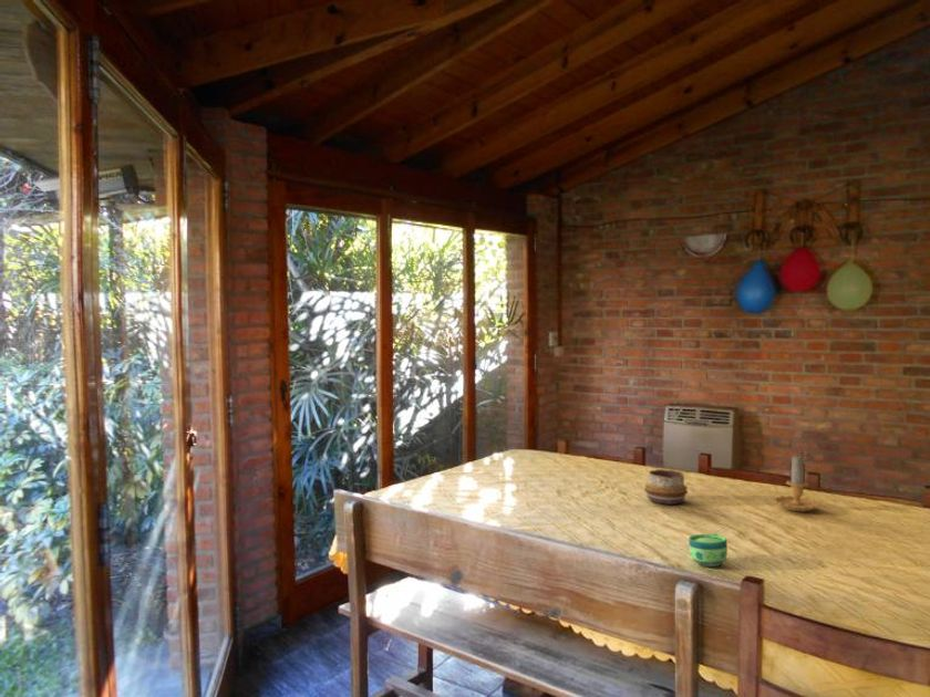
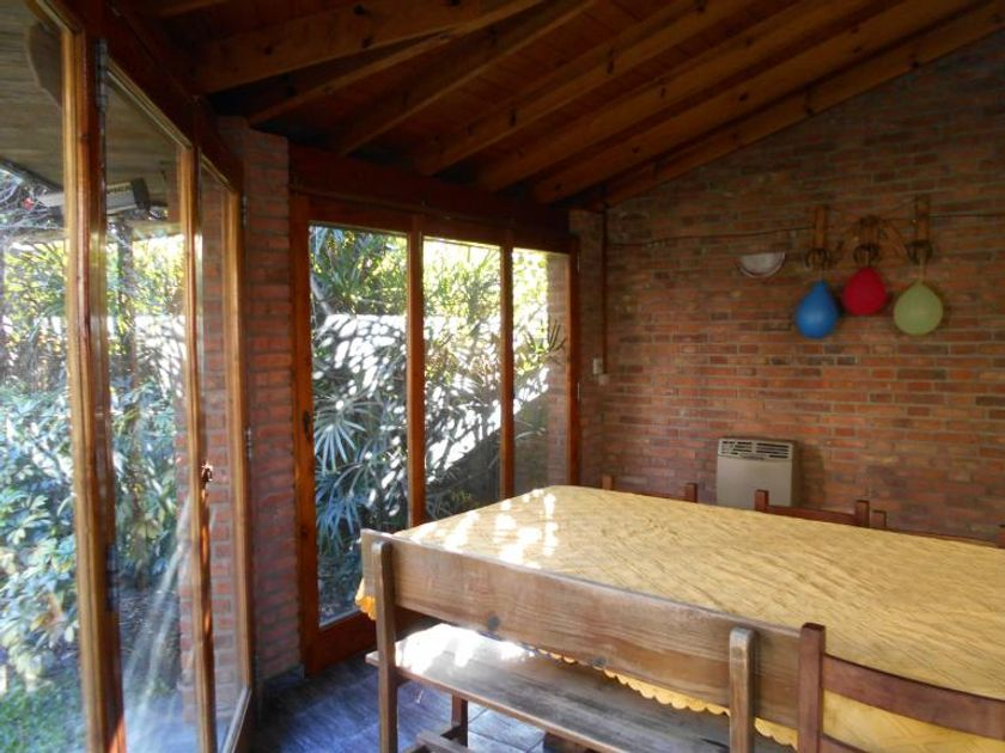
- cup (707, 548)
- decorative bowl (665, 487)
- candle (792, 480)
